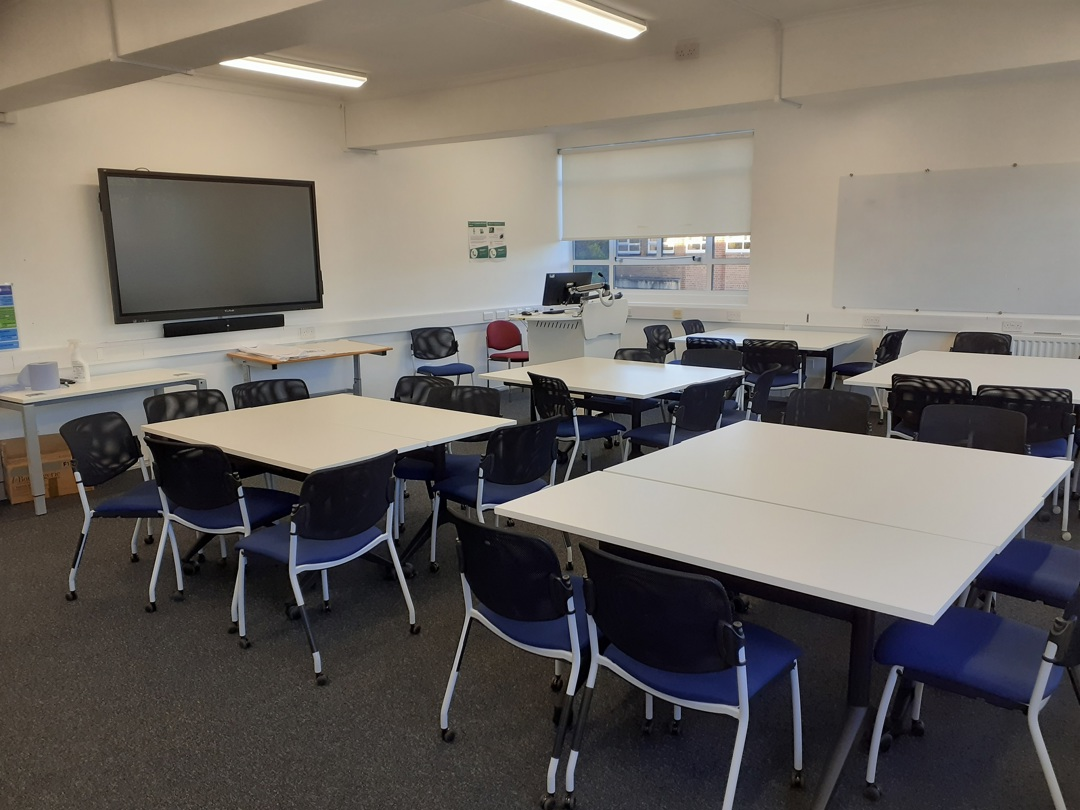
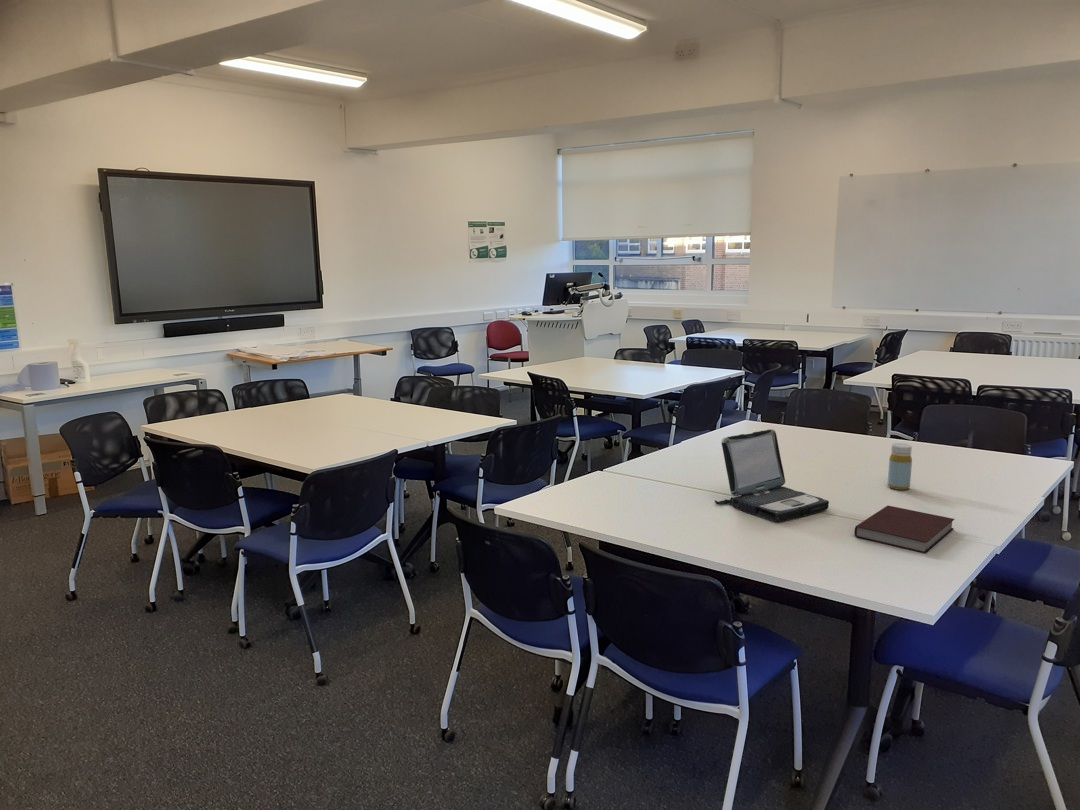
+ bottle (900, 466)
+ notebook (904, 527)
+ laptop (772, 472)
